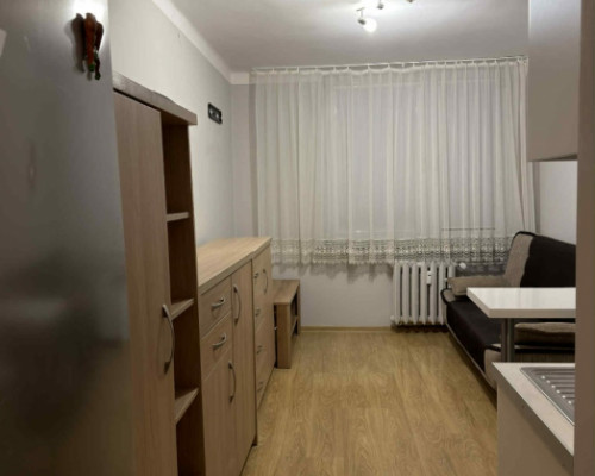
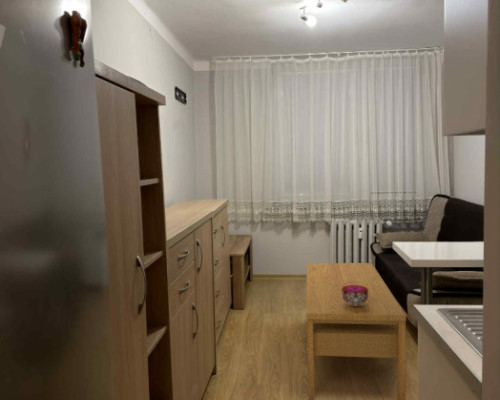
+ decorative bowl (355, 296)
+ coffee table (345, 318)
